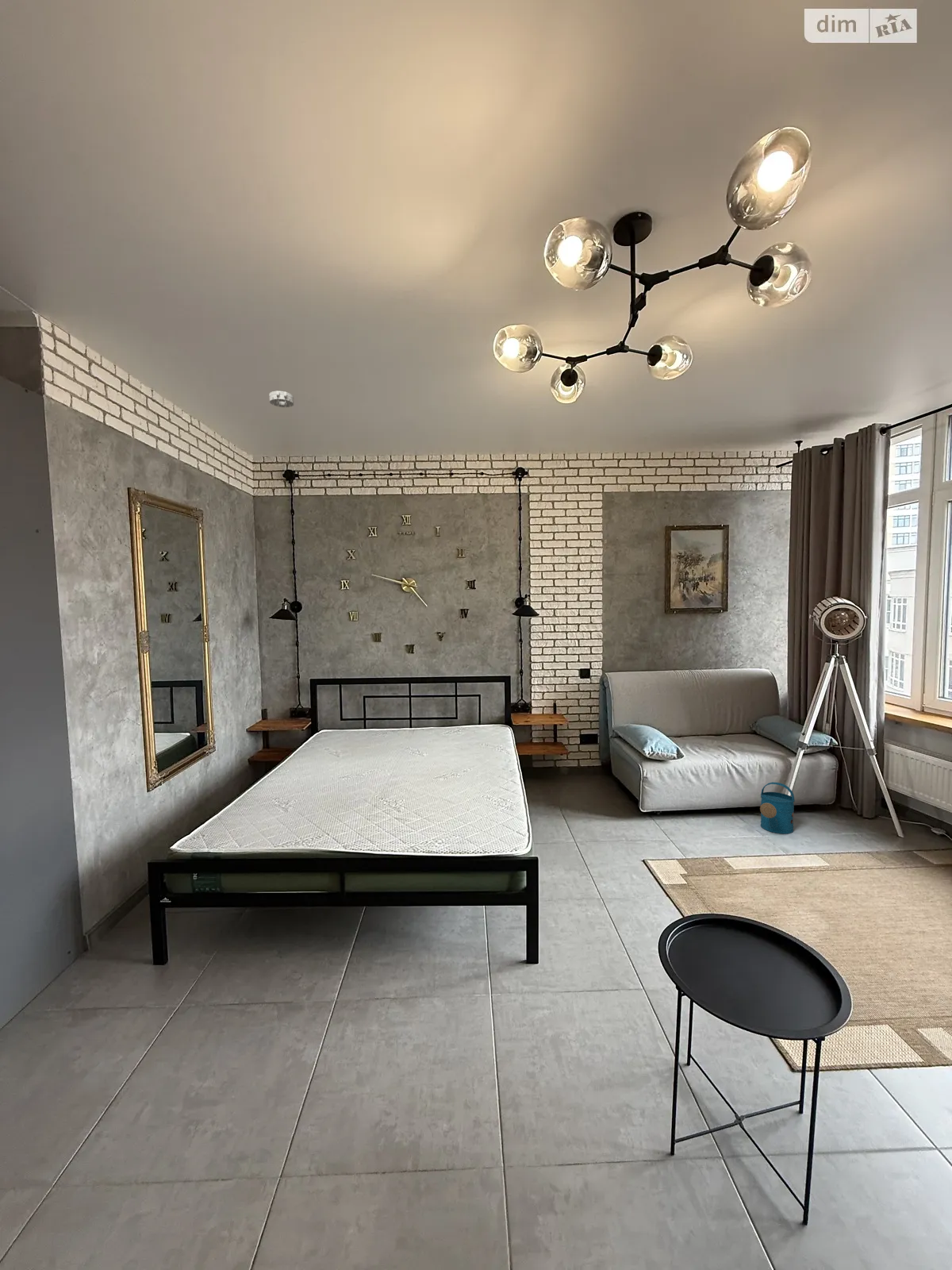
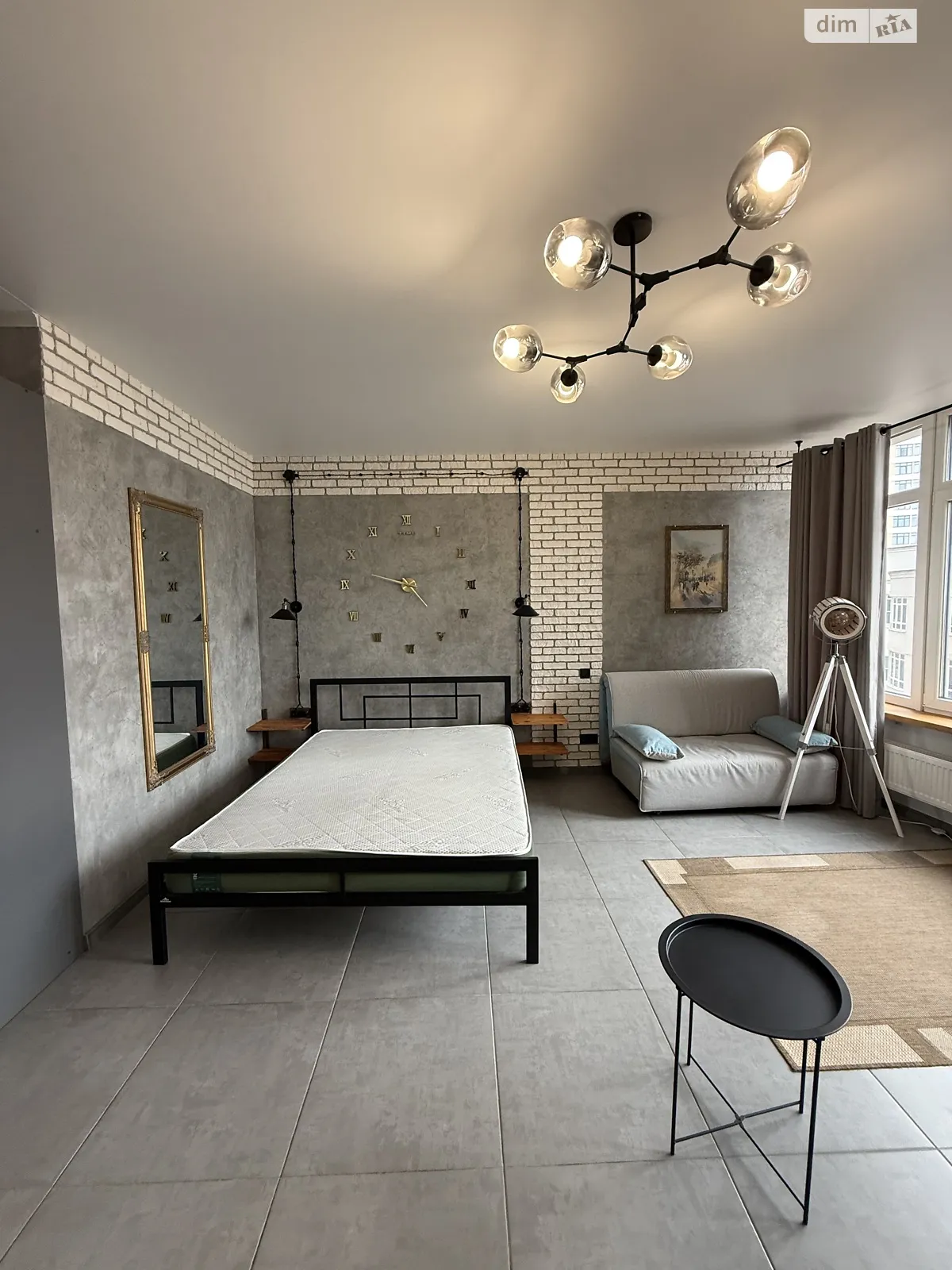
- watering can (774, 808)
- smoke detector (281, 398)
